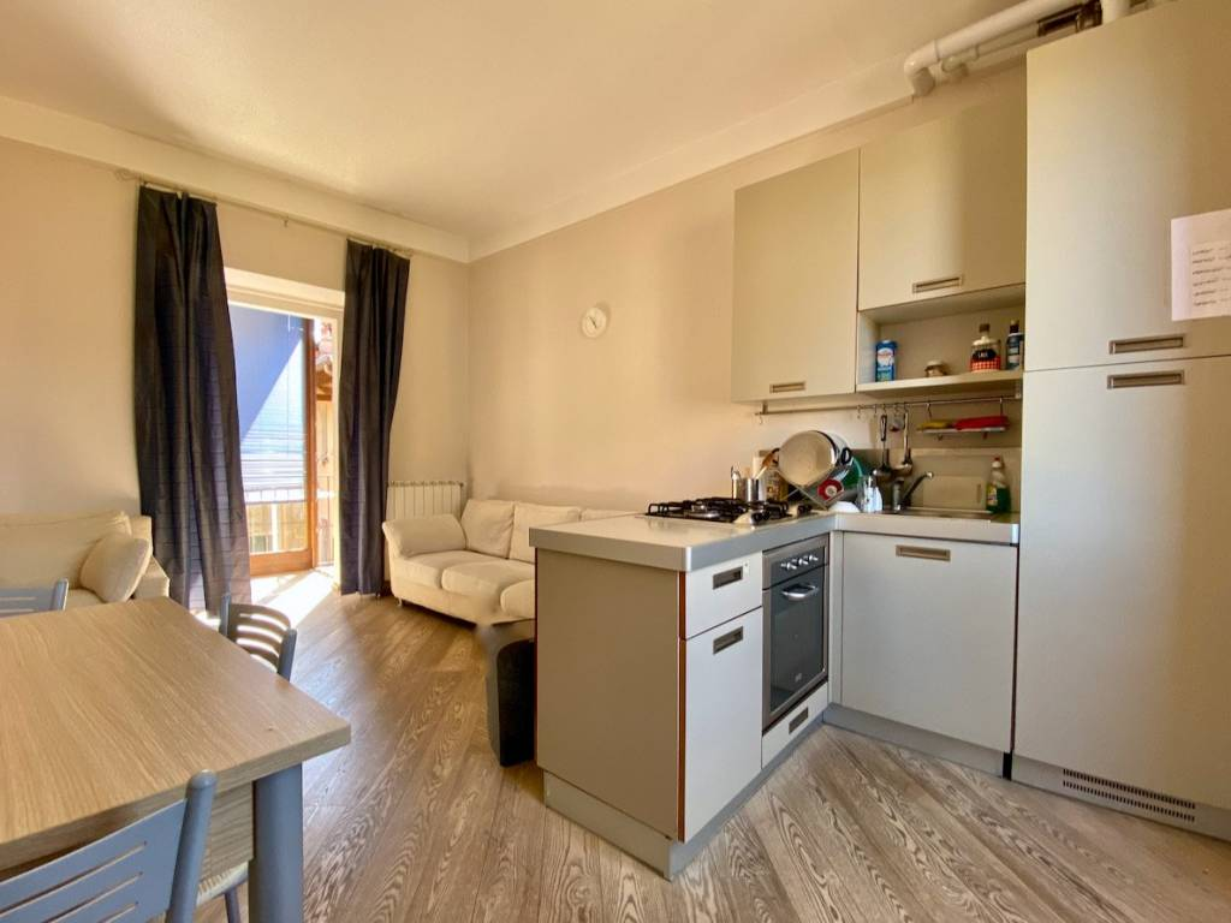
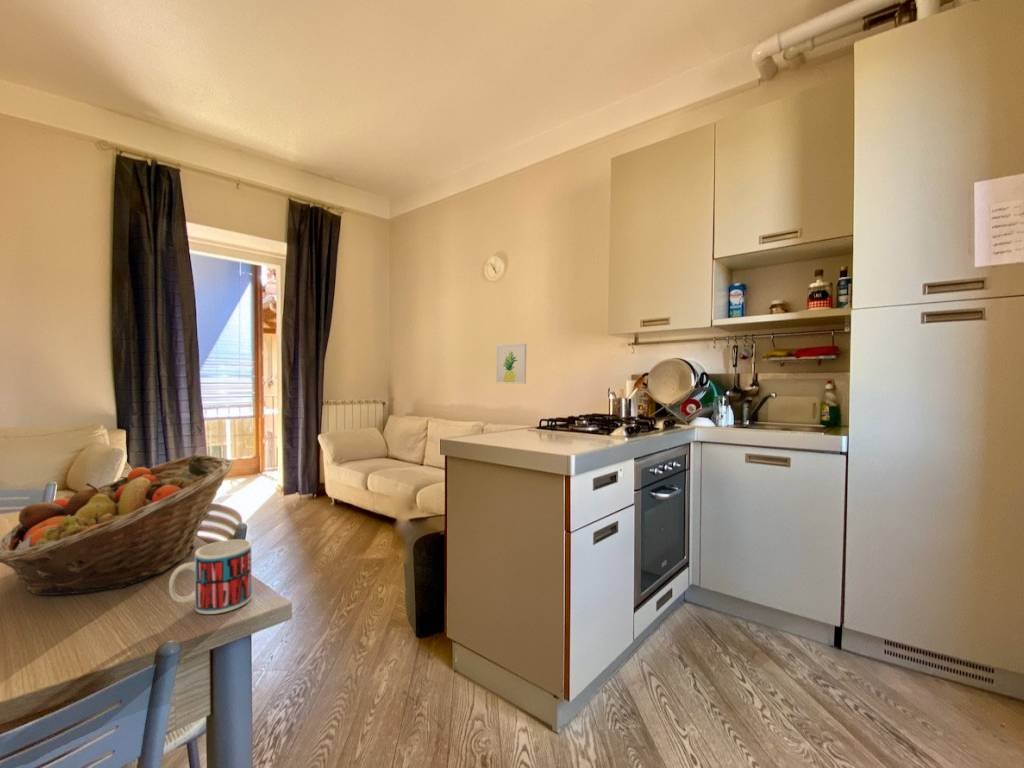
+ mug (213, 577)
+ wall art (510, 364)
+ fruit basket (127, 513)
